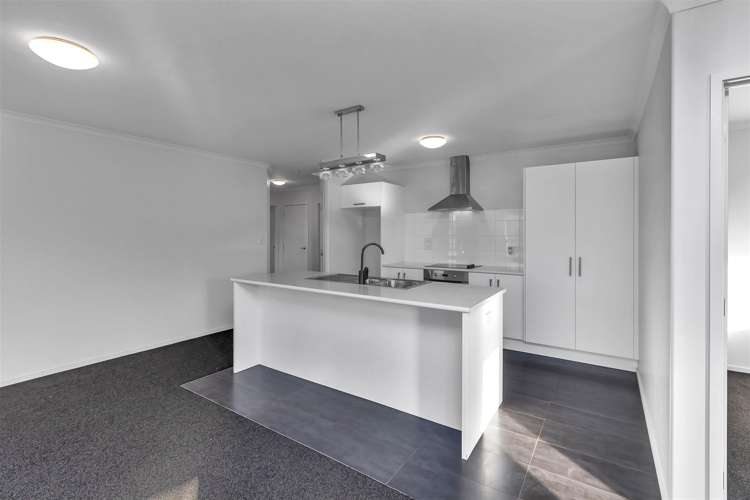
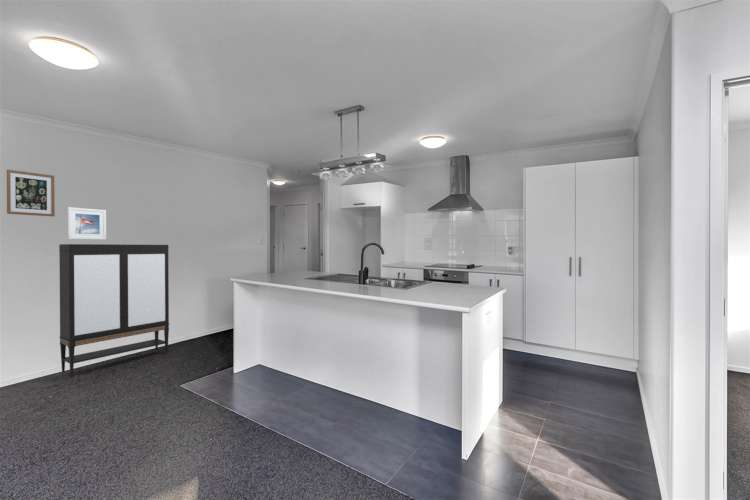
+ storage cabinet (118, 303)
+ wall art (31, 193)
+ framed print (87, 224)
